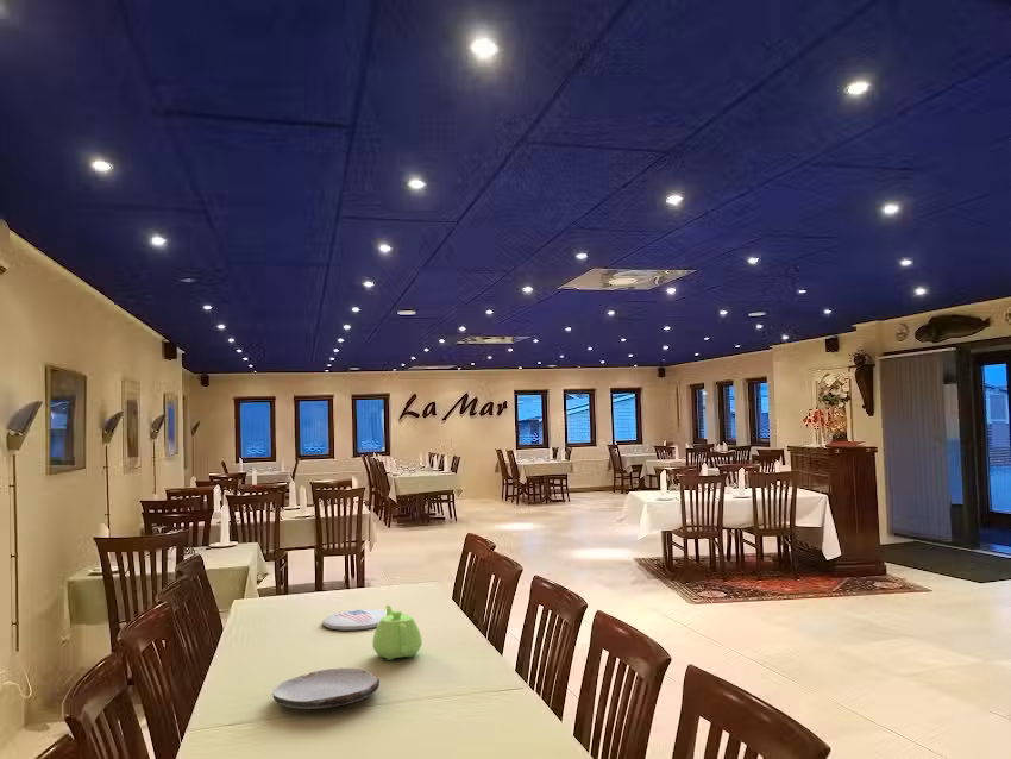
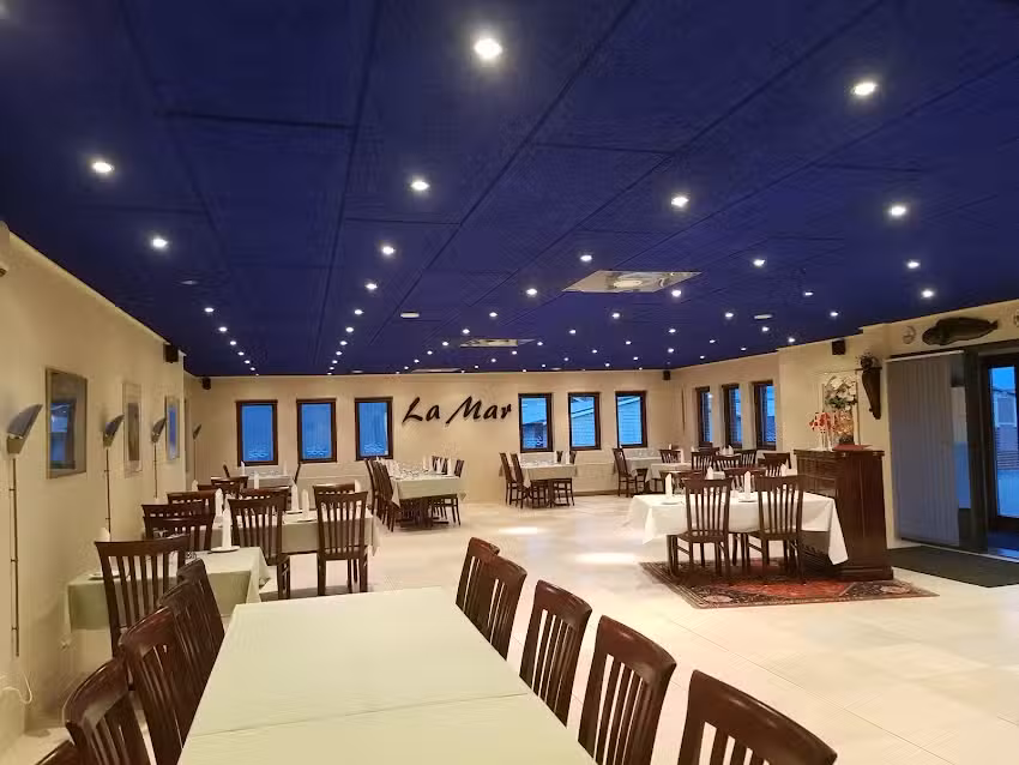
- plate (326, 689)
- plate (358, 617)
- teapot (396, 632)
